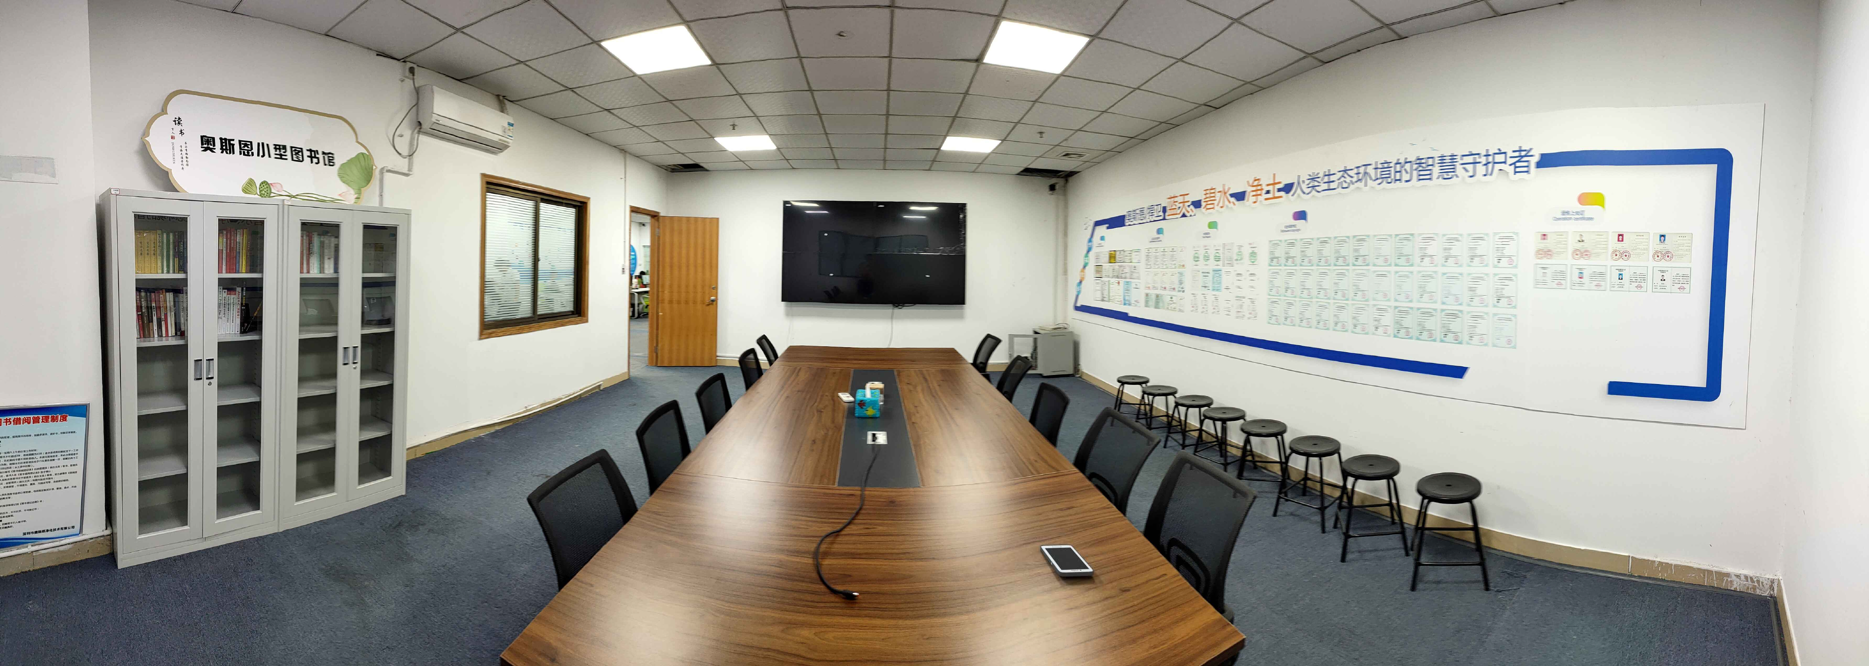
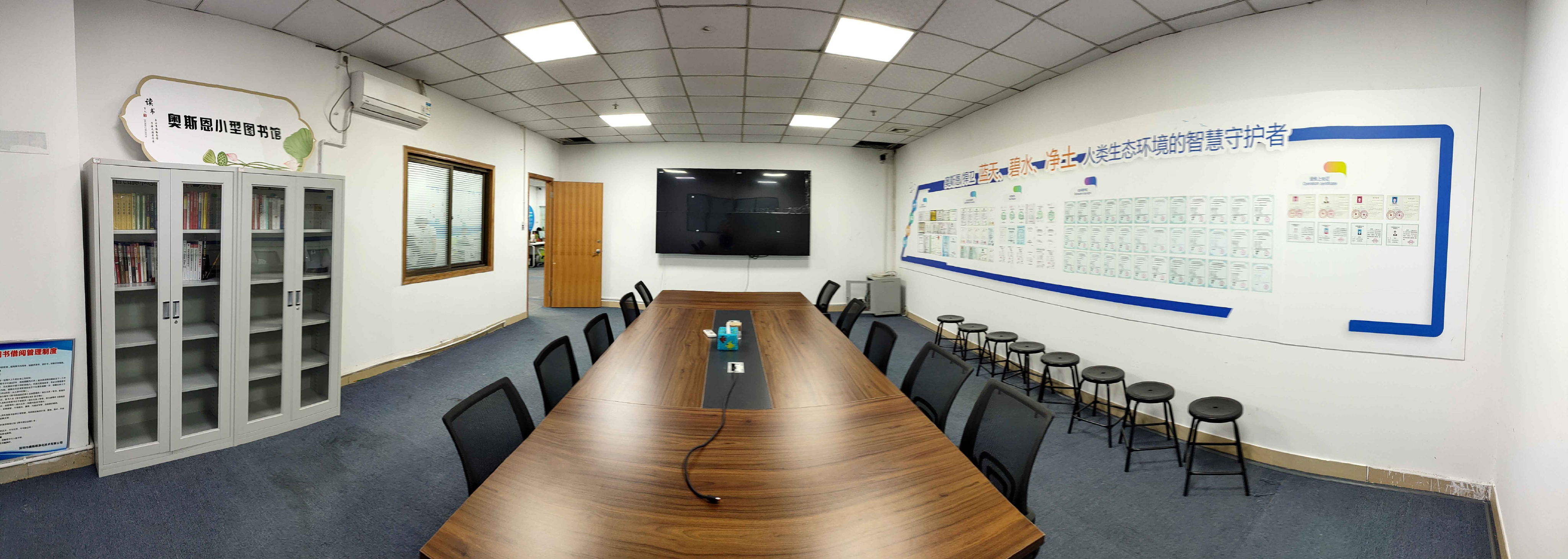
- cell phone (1066, 560)
